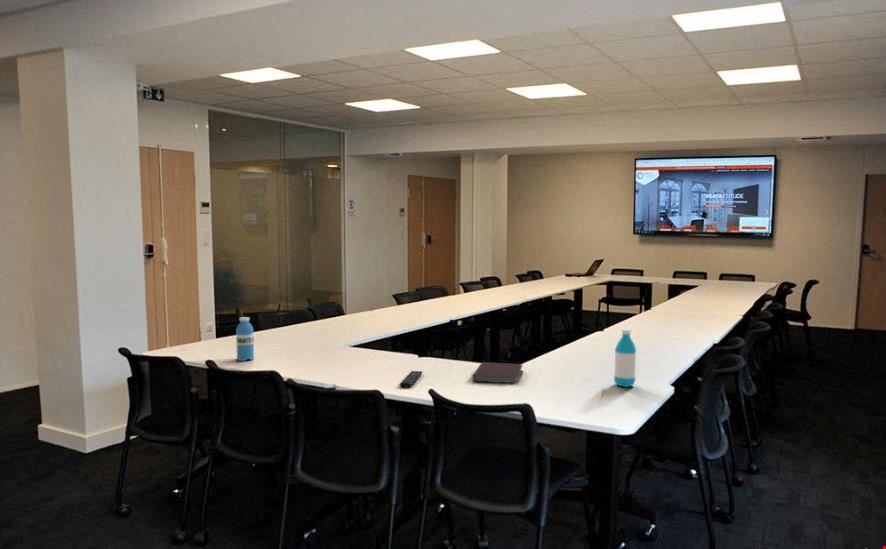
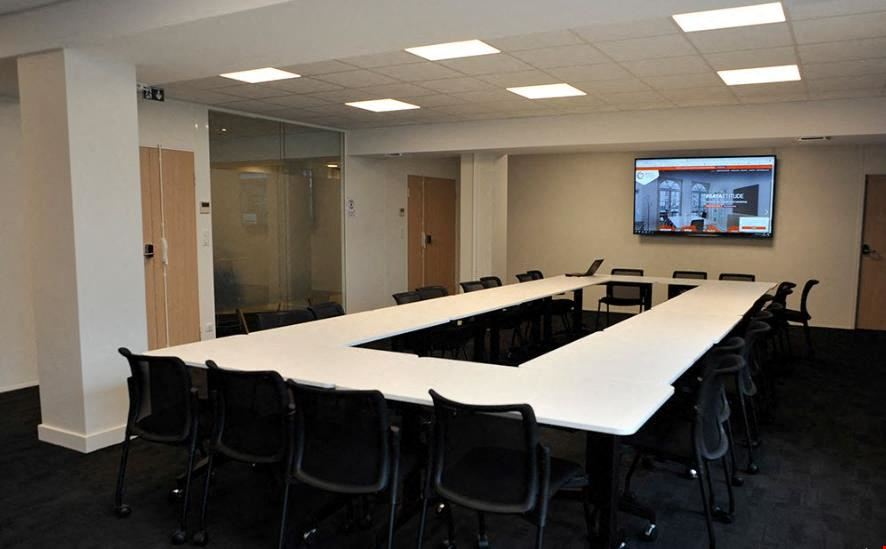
- water bottle (244, 338)
- remote control (411, 379)
- water bottle (625, 357)
- notebook (498, 372)
